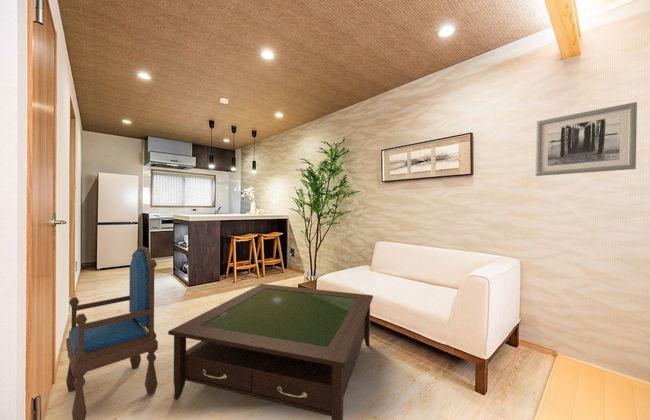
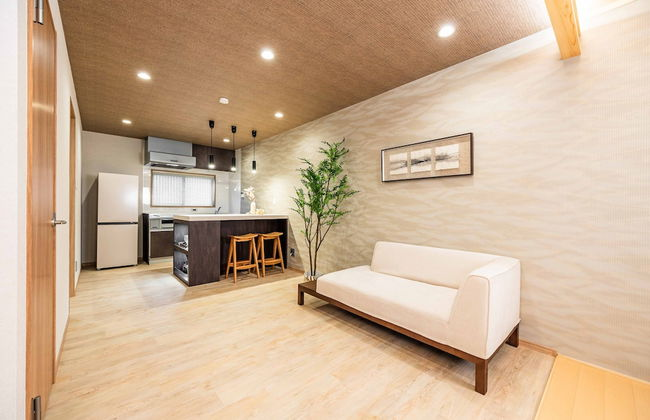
- wall art (581, 142)
- coffee table (288, 338)
- armchair (111, 320)
